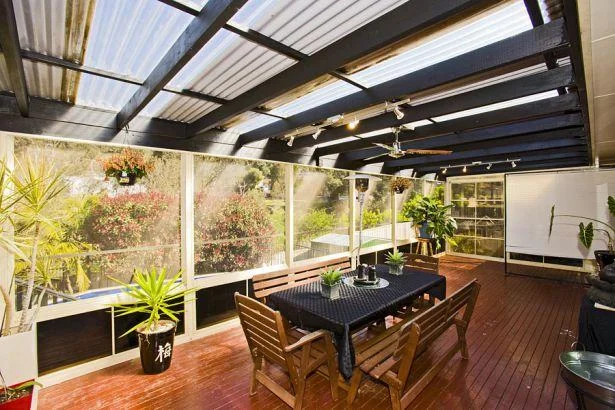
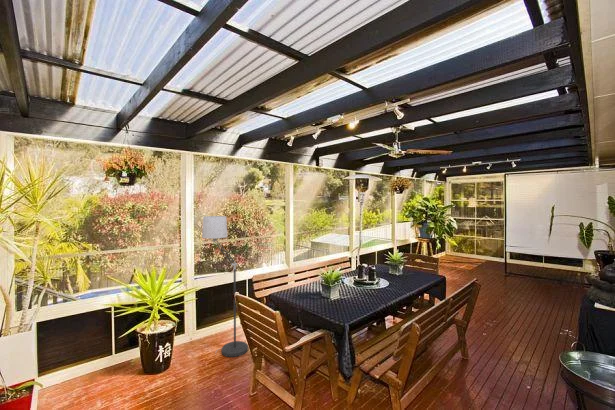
+ floor lamp (234, 280)
